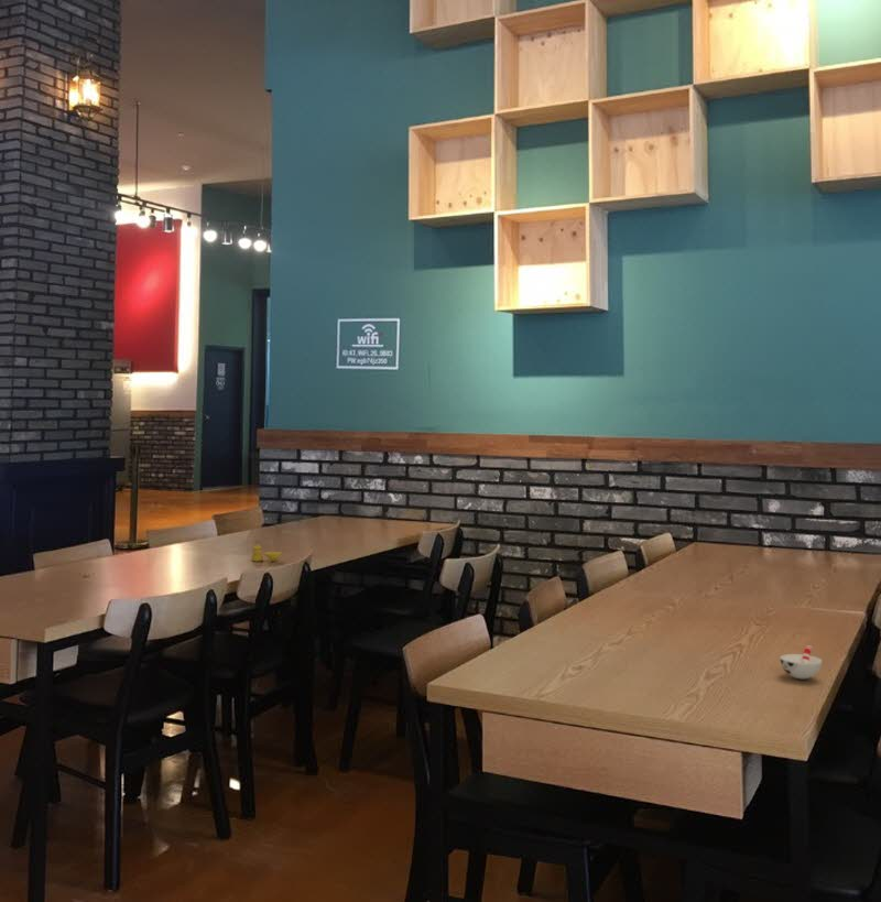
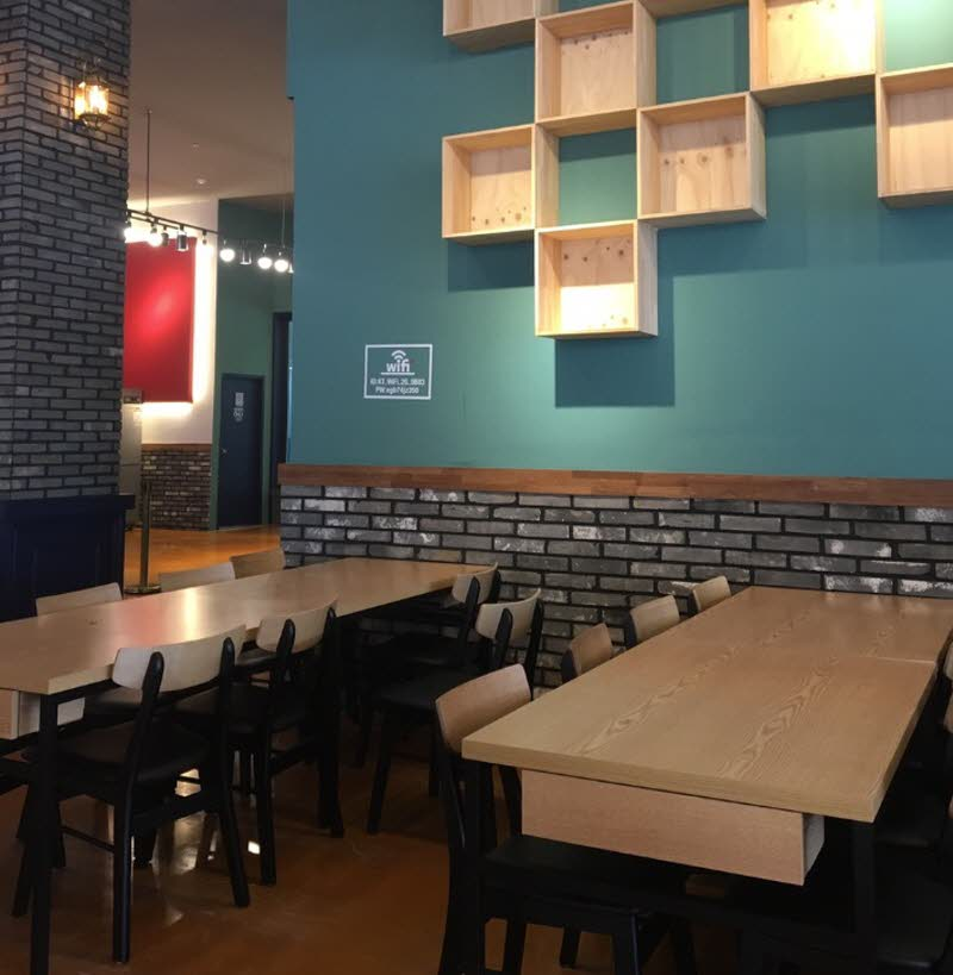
- cup (802, 663)
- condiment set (267, 552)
